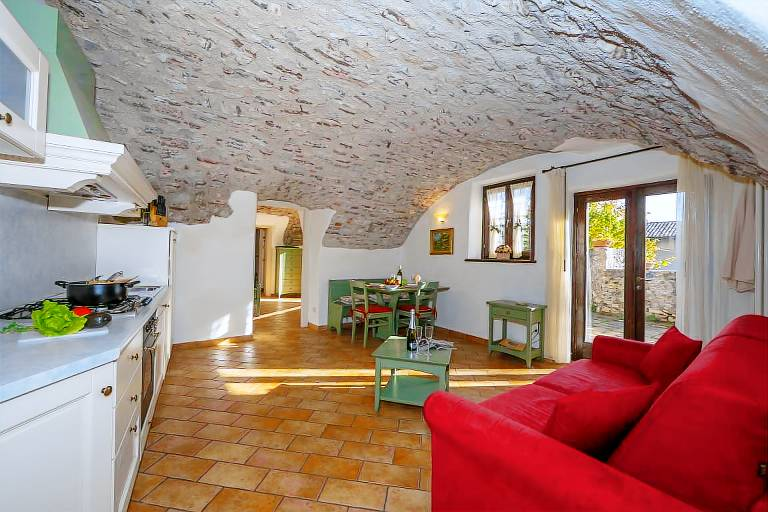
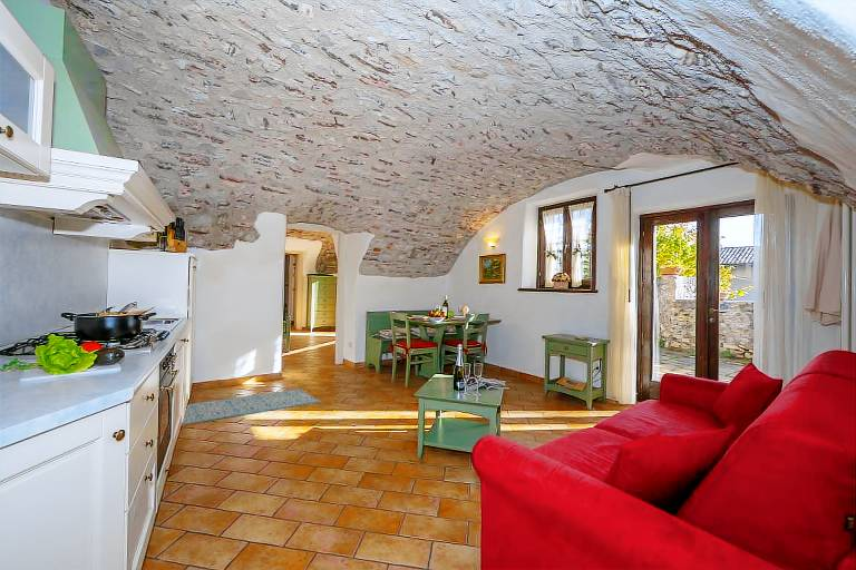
+ rug (247, 404)
